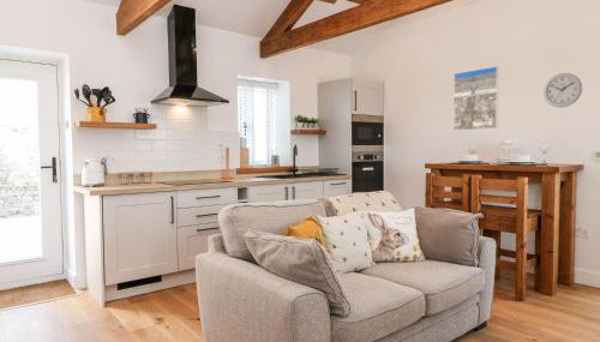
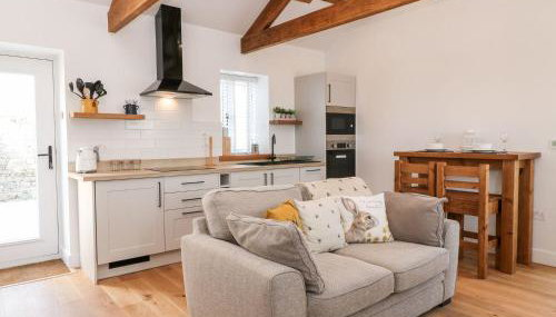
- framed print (474, 100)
- wall clock (562, 90)
